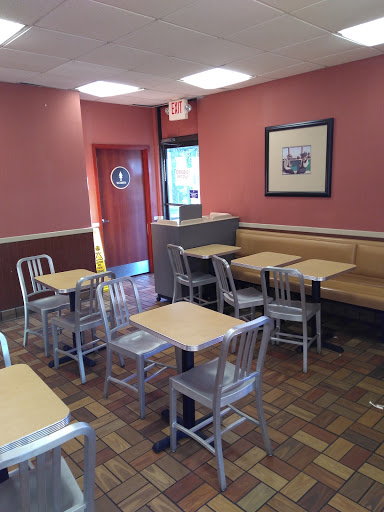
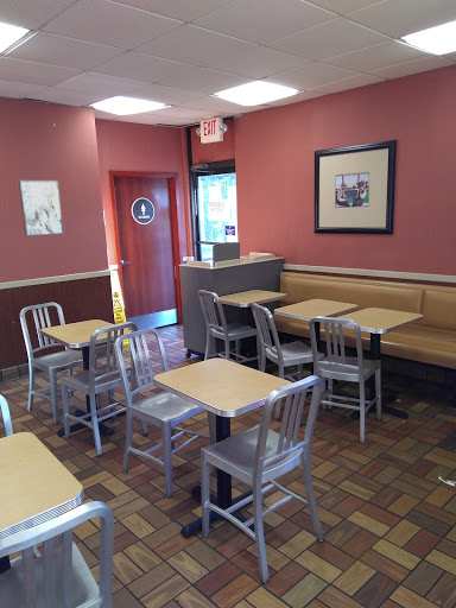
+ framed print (42, 208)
